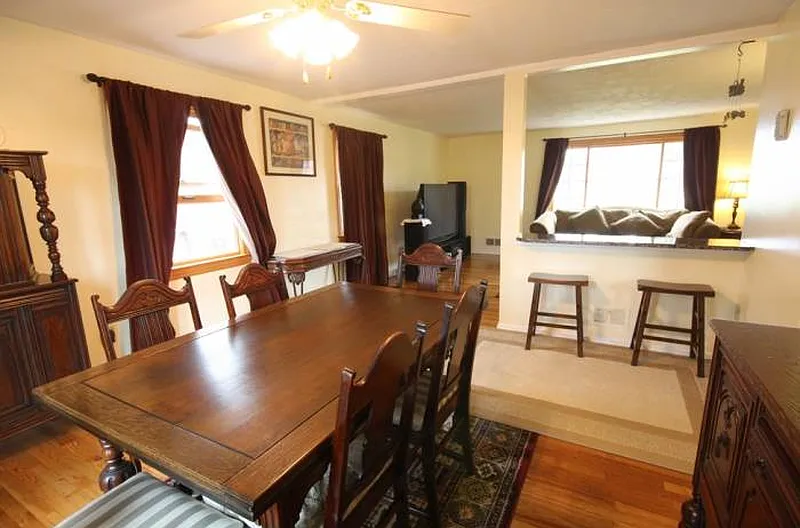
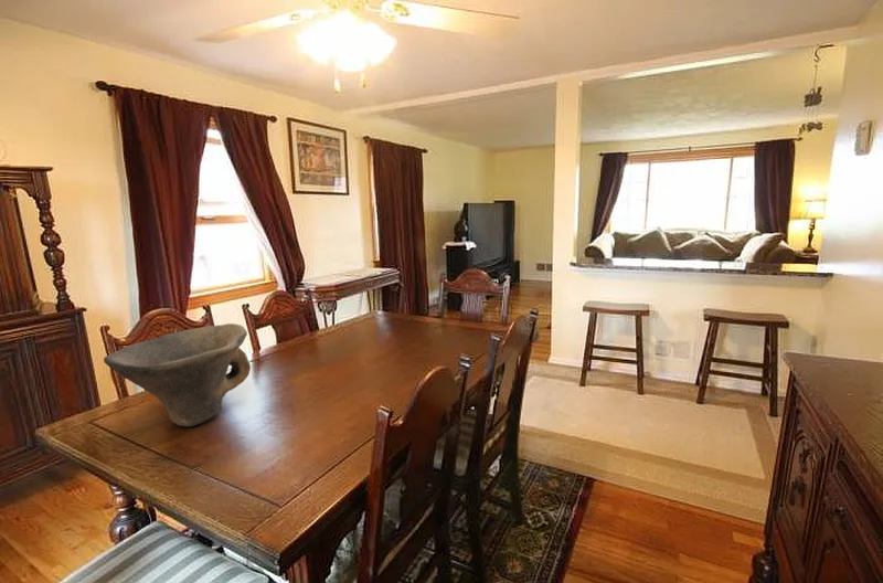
+ bowl (185, 378)
